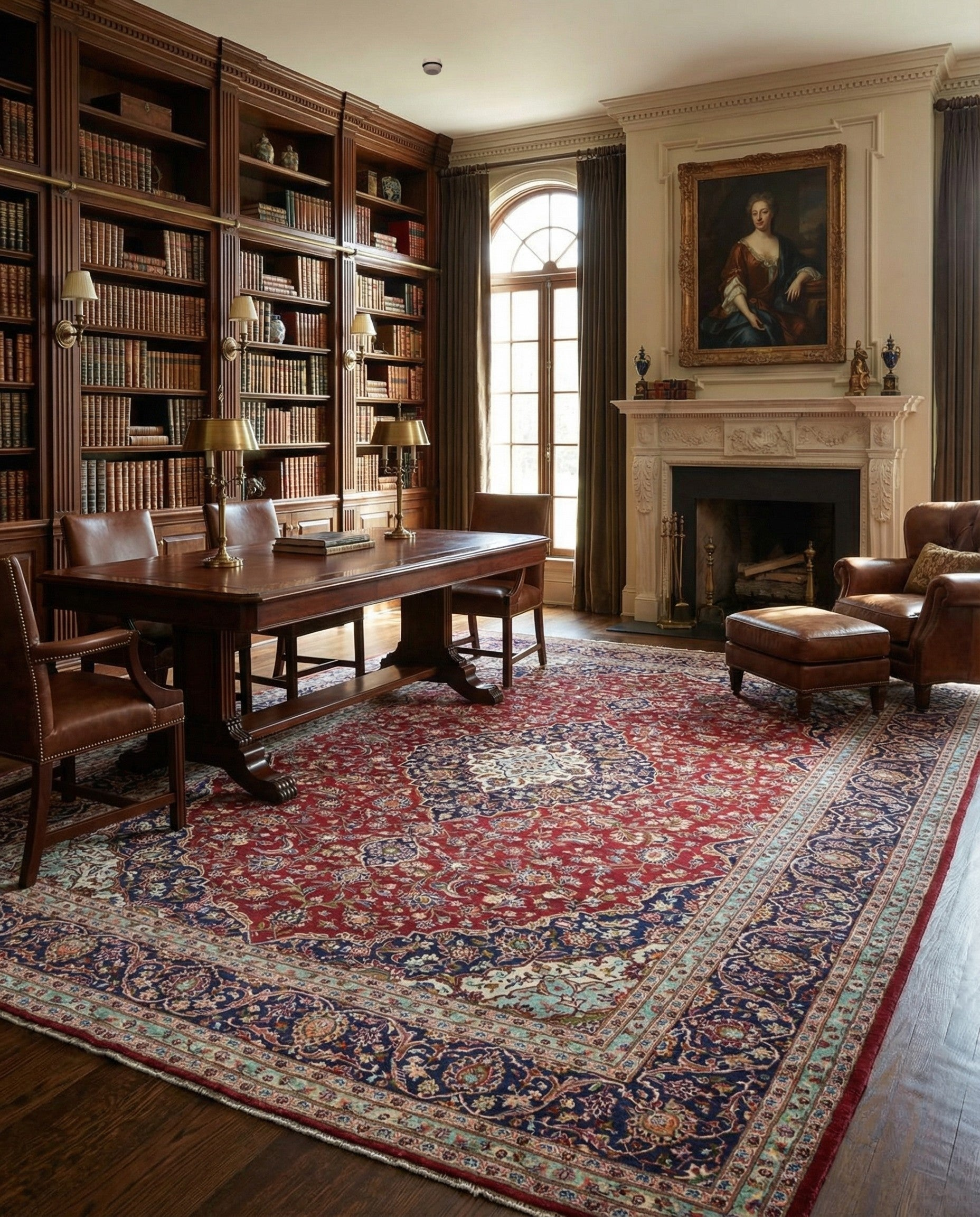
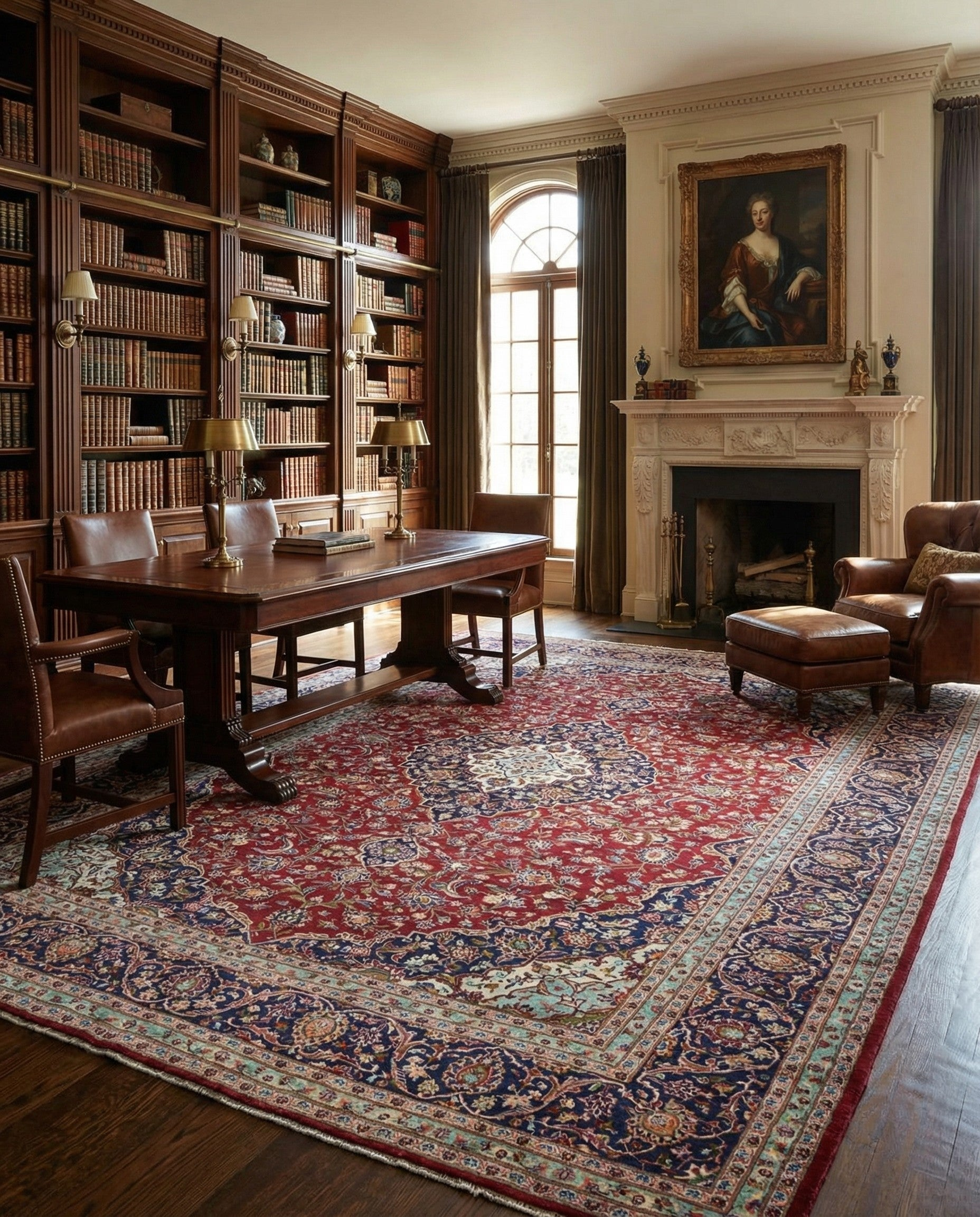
- smoke detector (432, 66)
